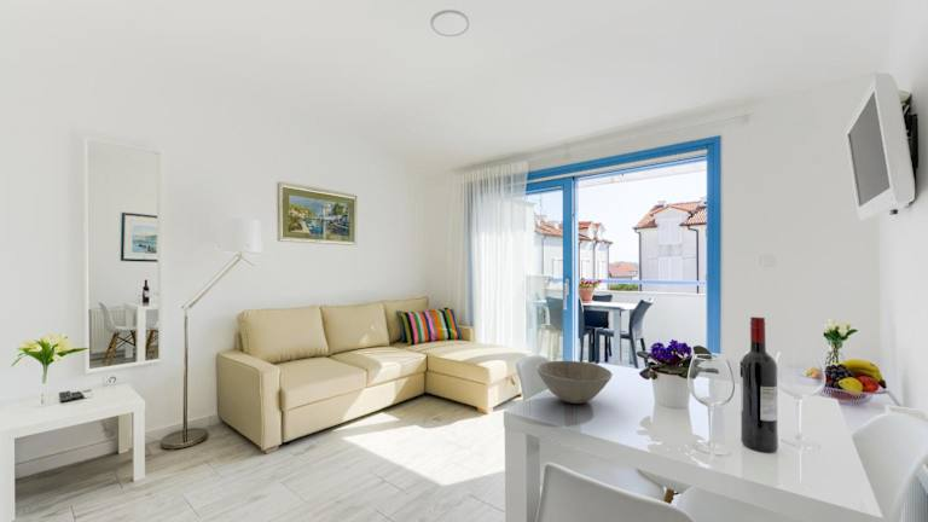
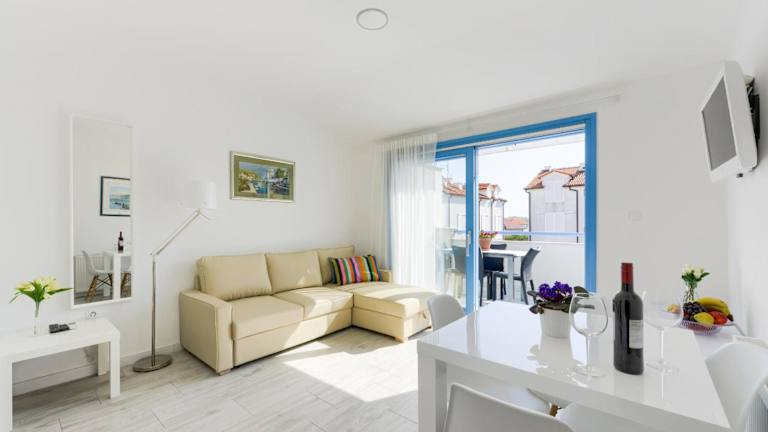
- bowl (573, 384)
